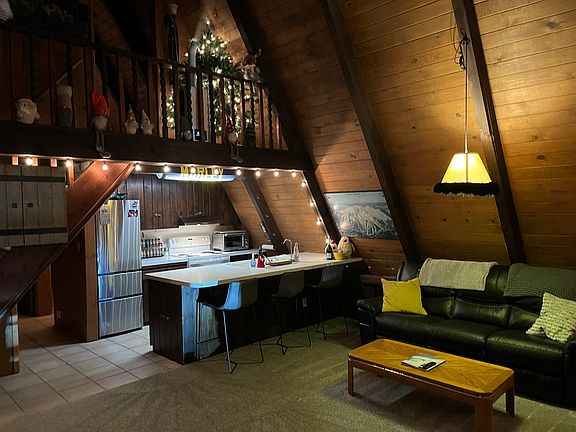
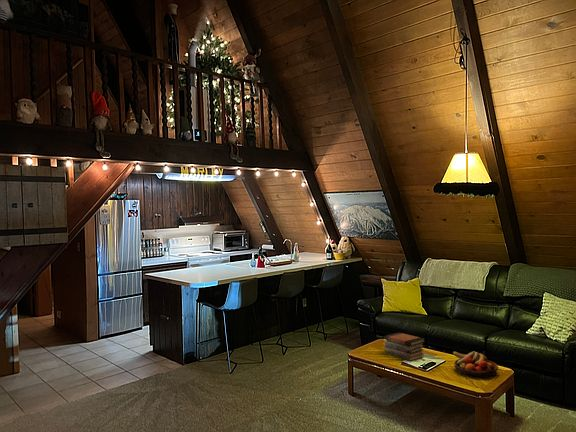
+ fruit bowl (475, 362)
+ book stack (404, 346)
